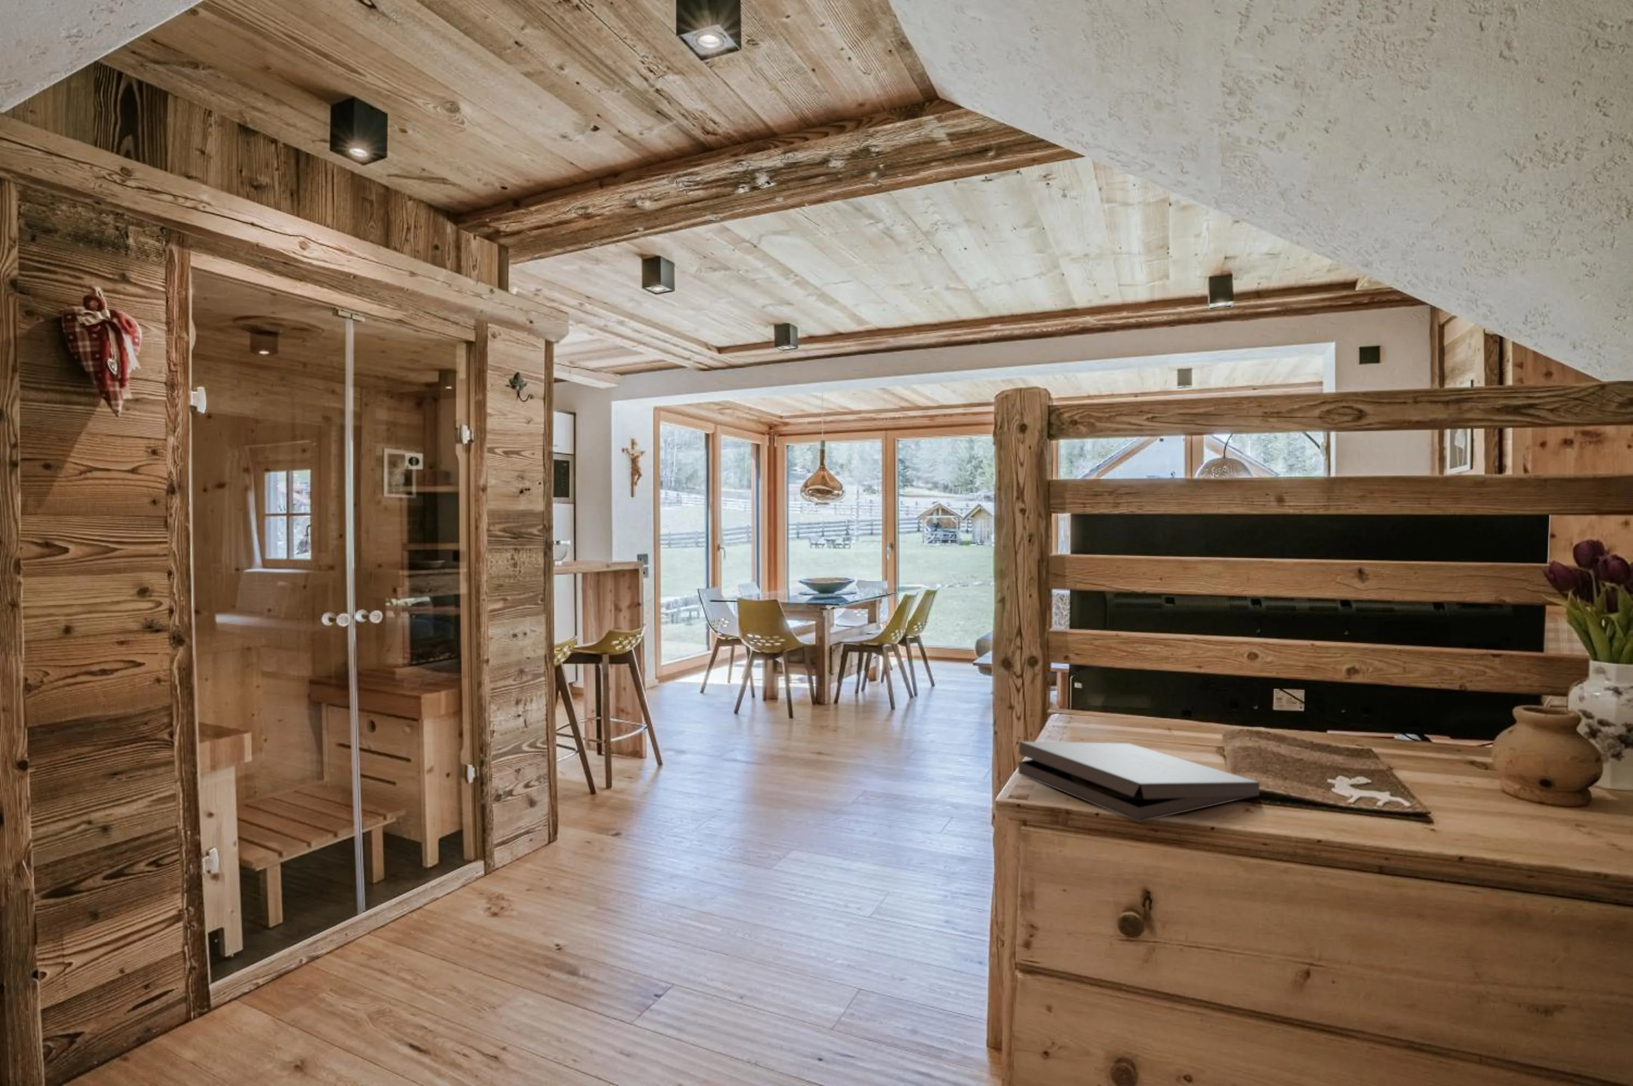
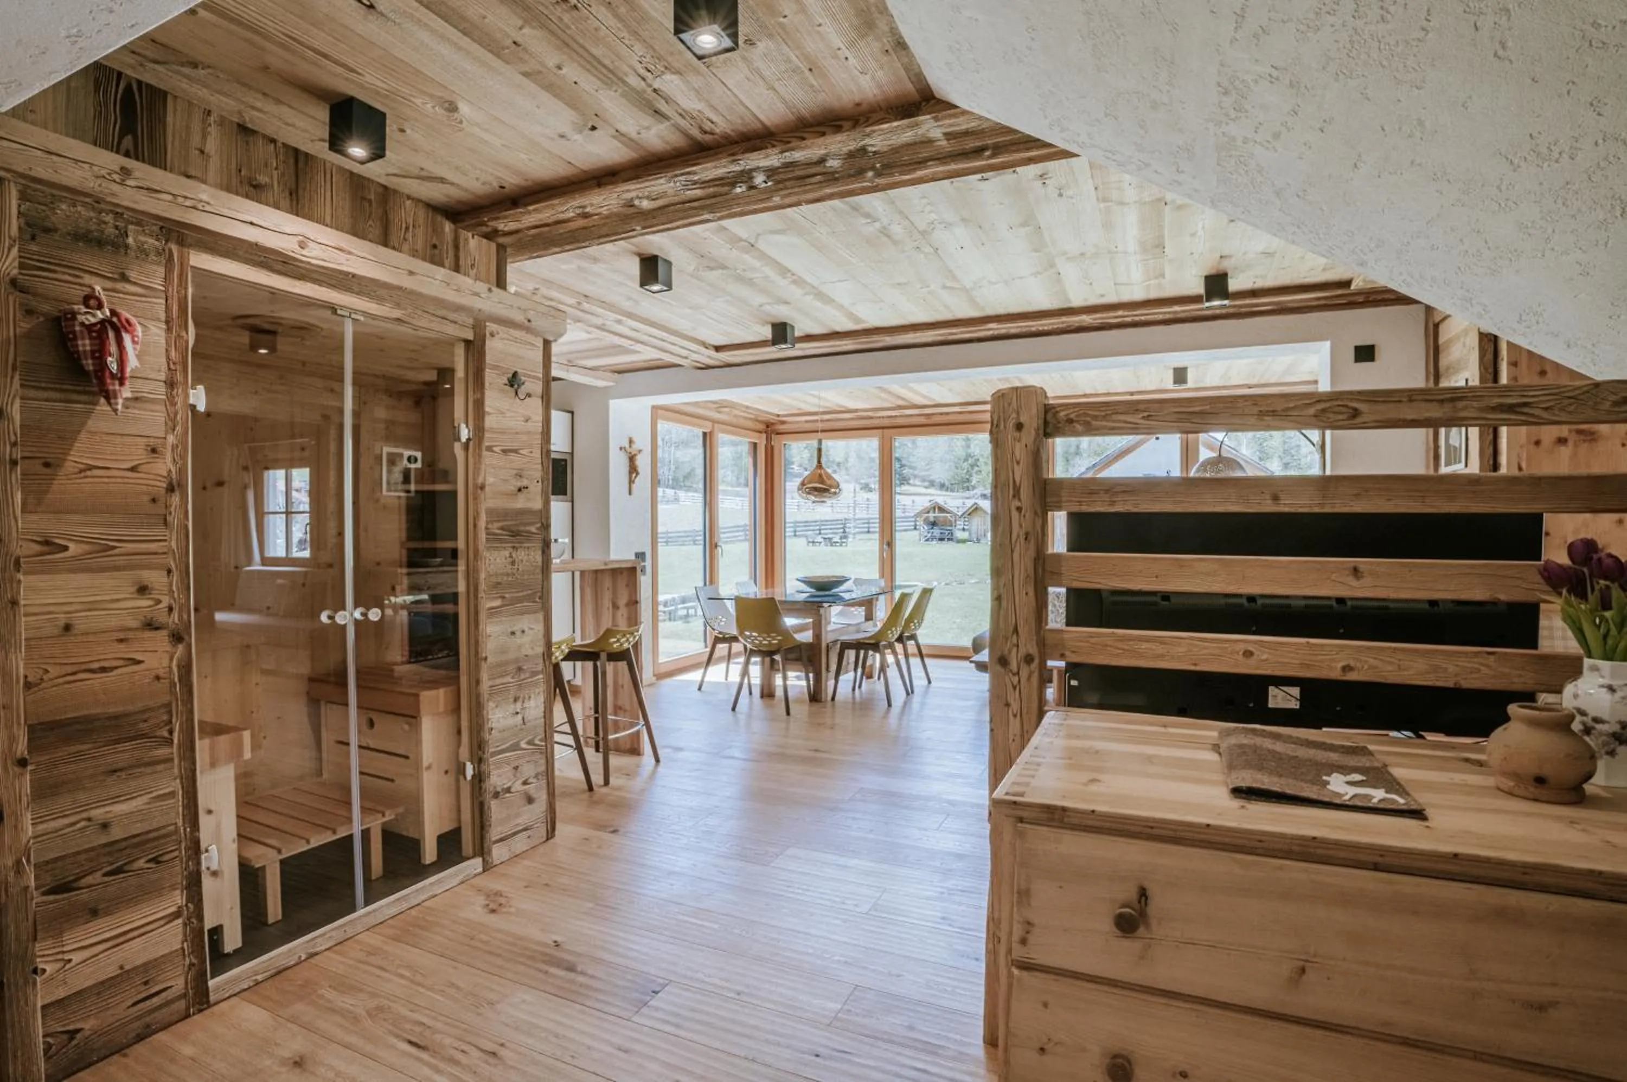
- pizza box (1132, 767)
